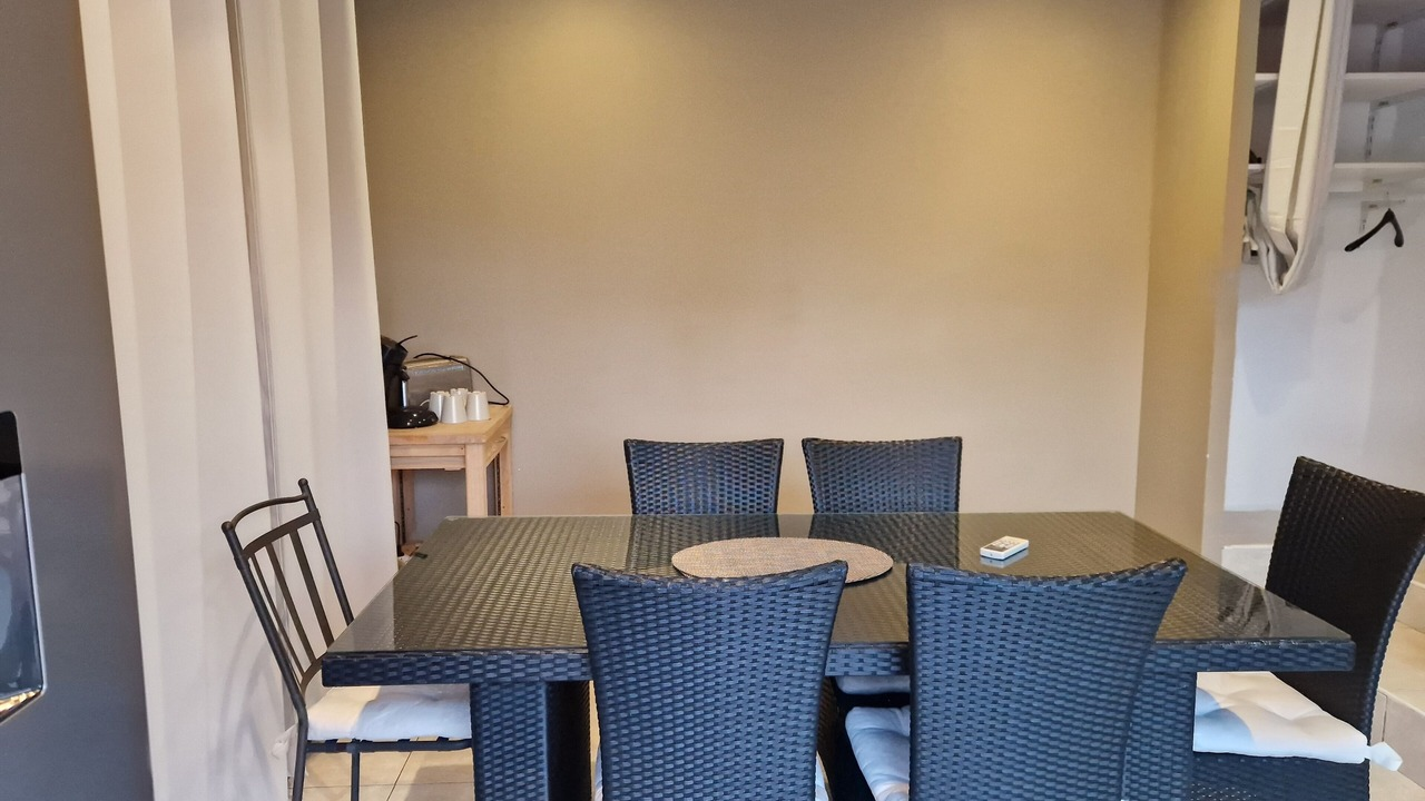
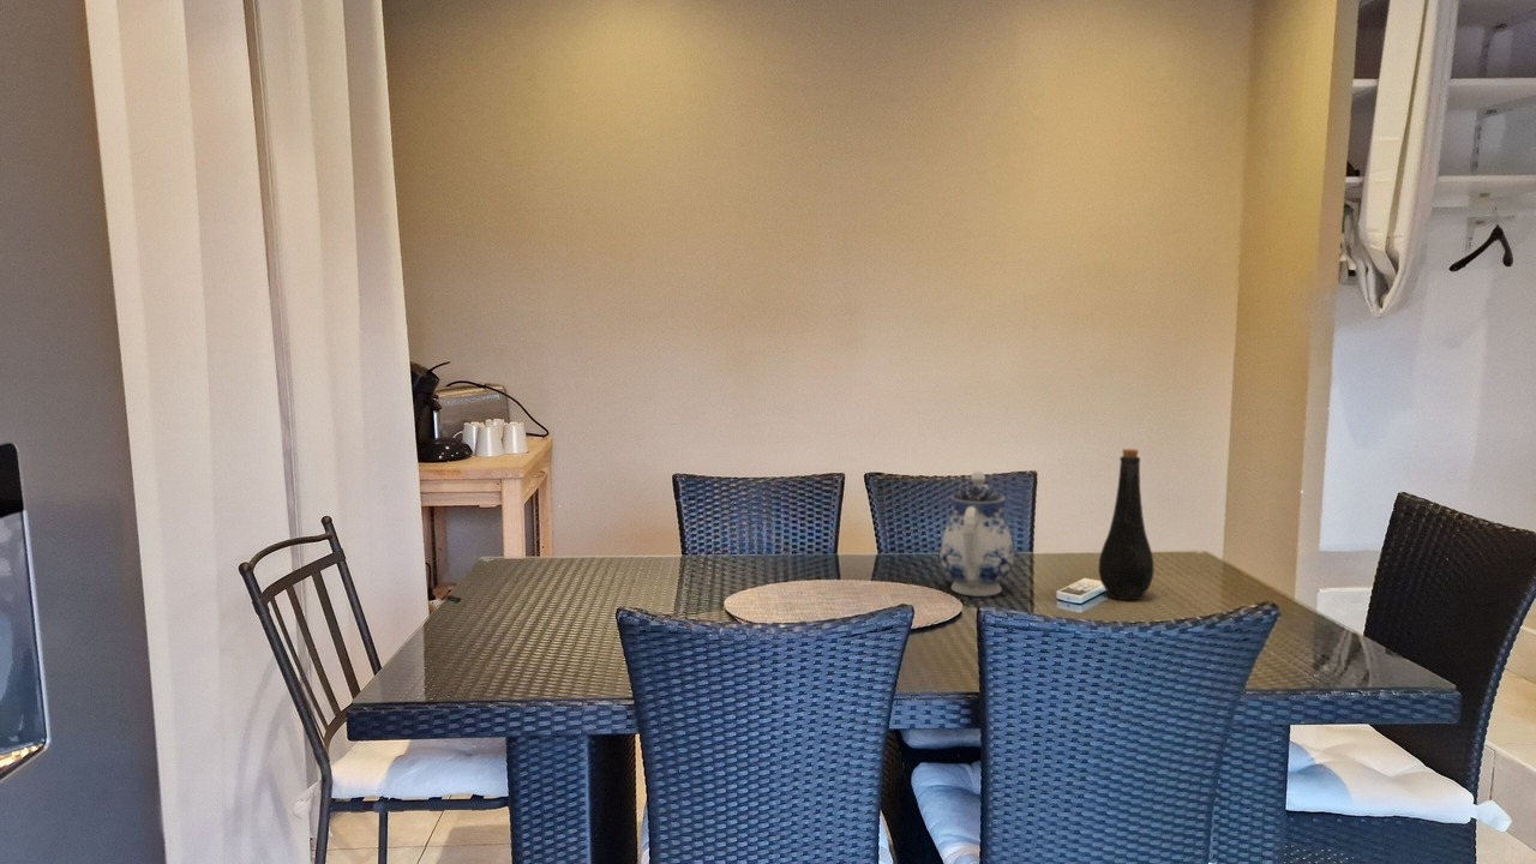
+ teapot (977, 530)
+ bottle (1127, 523)
